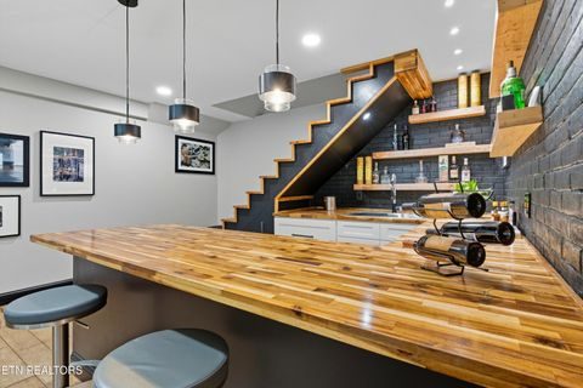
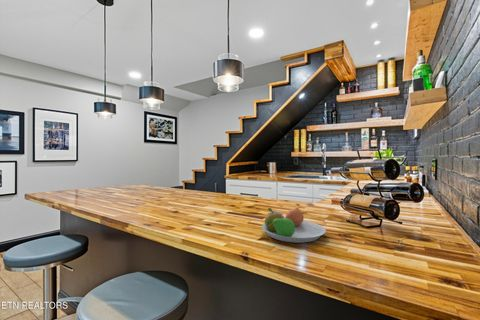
+ fruit bowl (290, 221)
